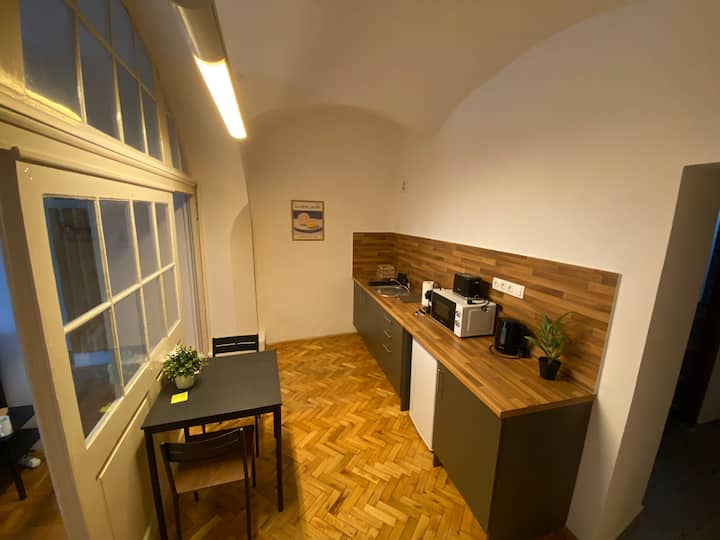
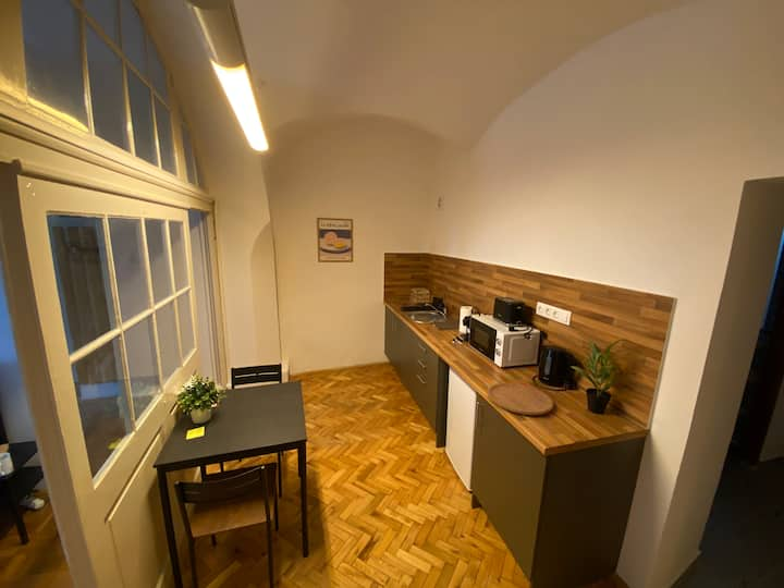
+ cutting board (518, 397)
